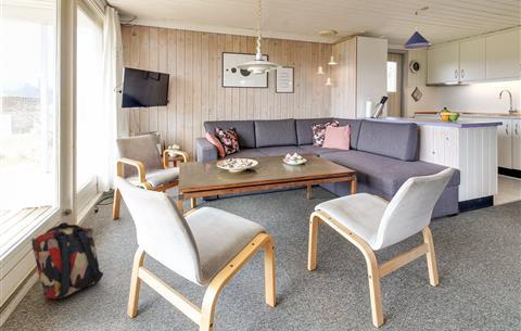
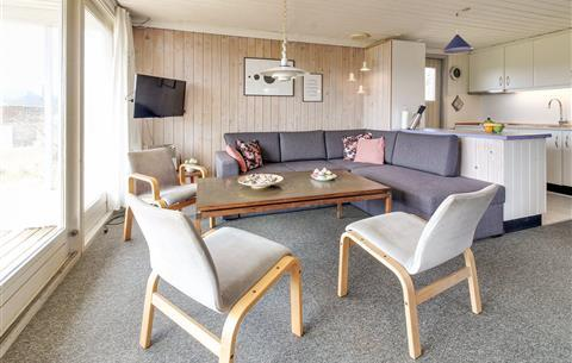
- backpack (69, 256)
